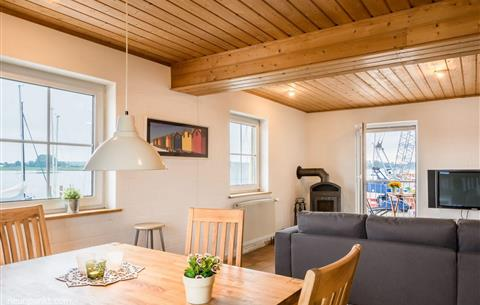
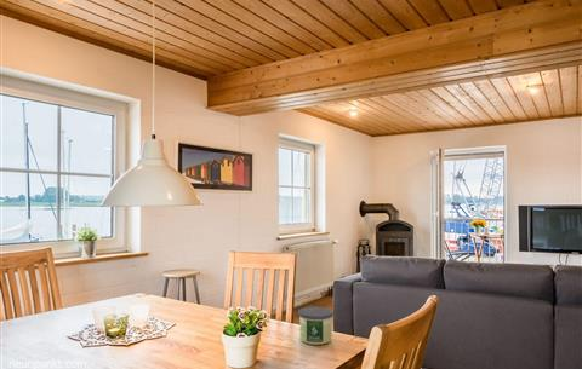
+ candle (315, 325)
